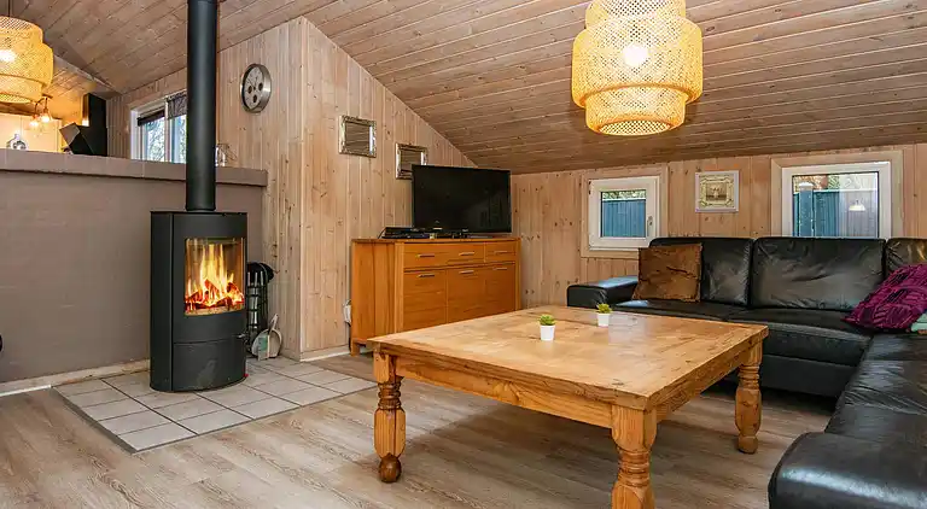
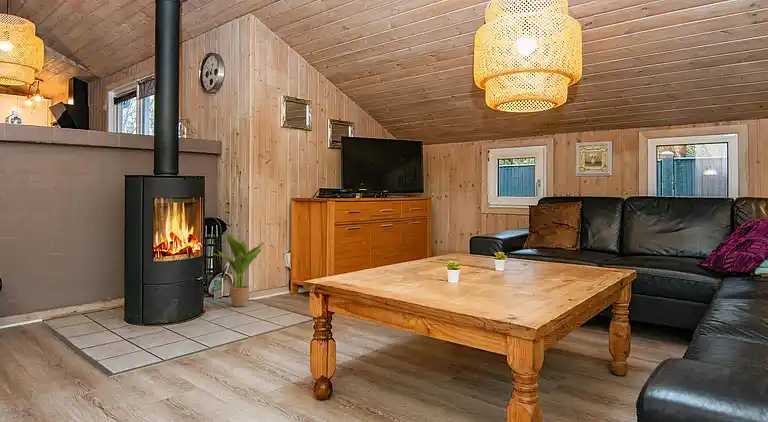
+ potted plant (244, 269)
